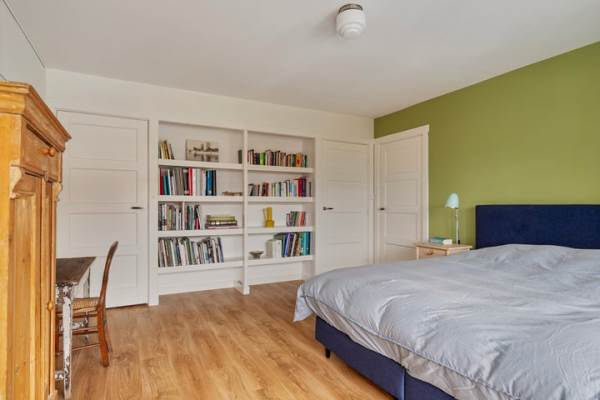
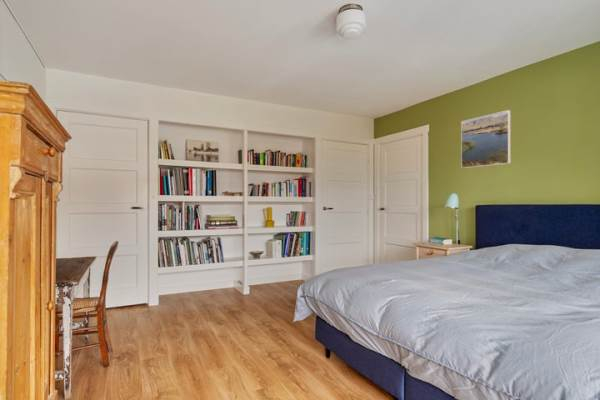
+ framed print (484, 141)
